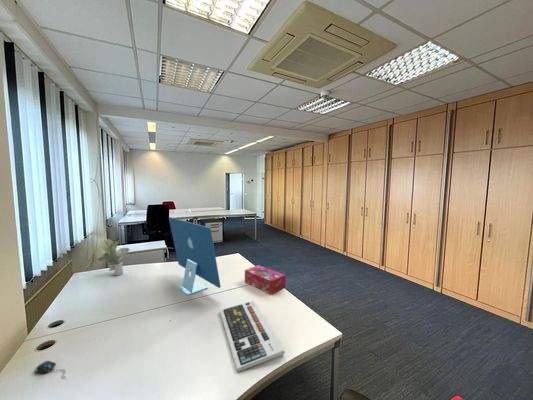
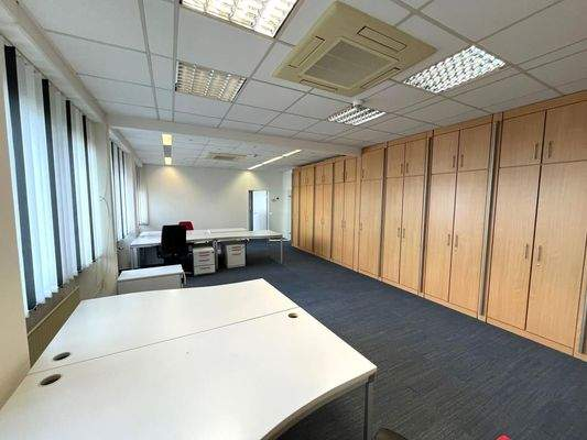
- tissue box (264, 278)
- mouse (51, 369)
- computer keyboard (247, 328)
- potted plant (112, 256)
- computer monitor (192, 255)
